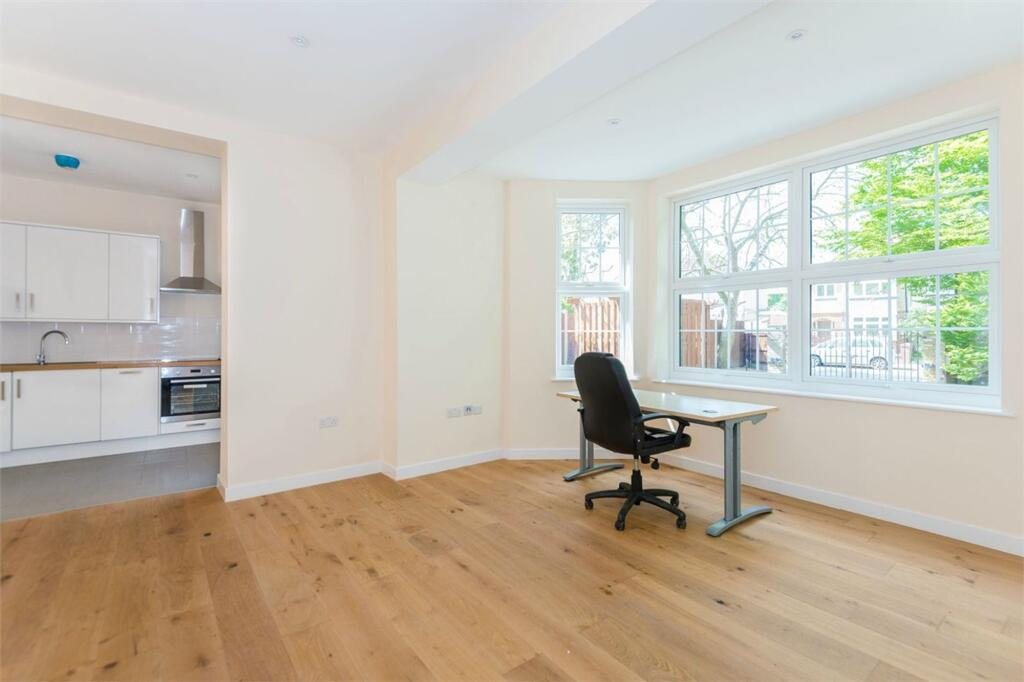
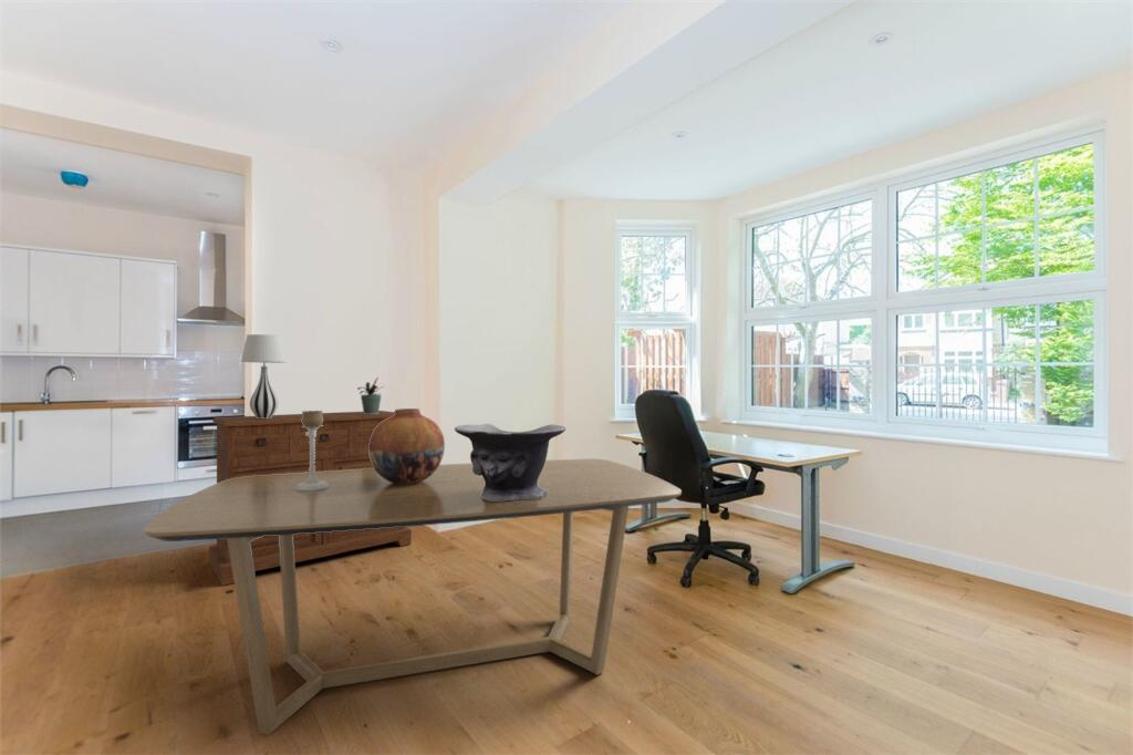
+ decorative bowl (509, 459)
+ table lamp (263, 376)
+ sideboard (315, 470)
+ dining table (436, 524)
+ candle holder (312, 448)
+ vase (407, 445)
+ potted plant (372, 395)
